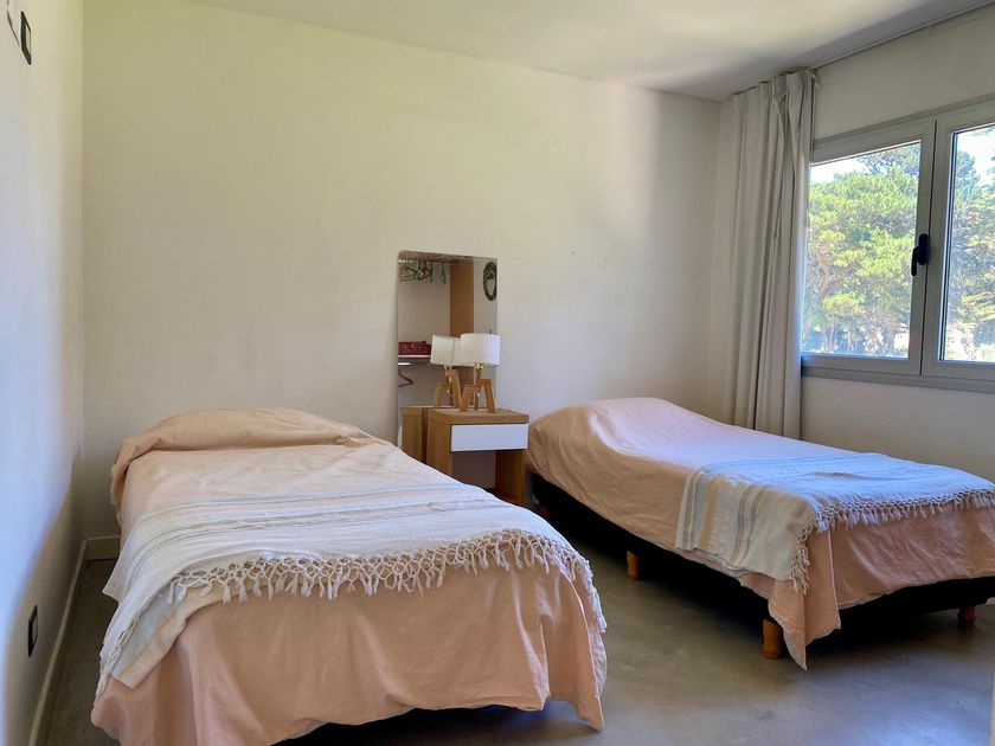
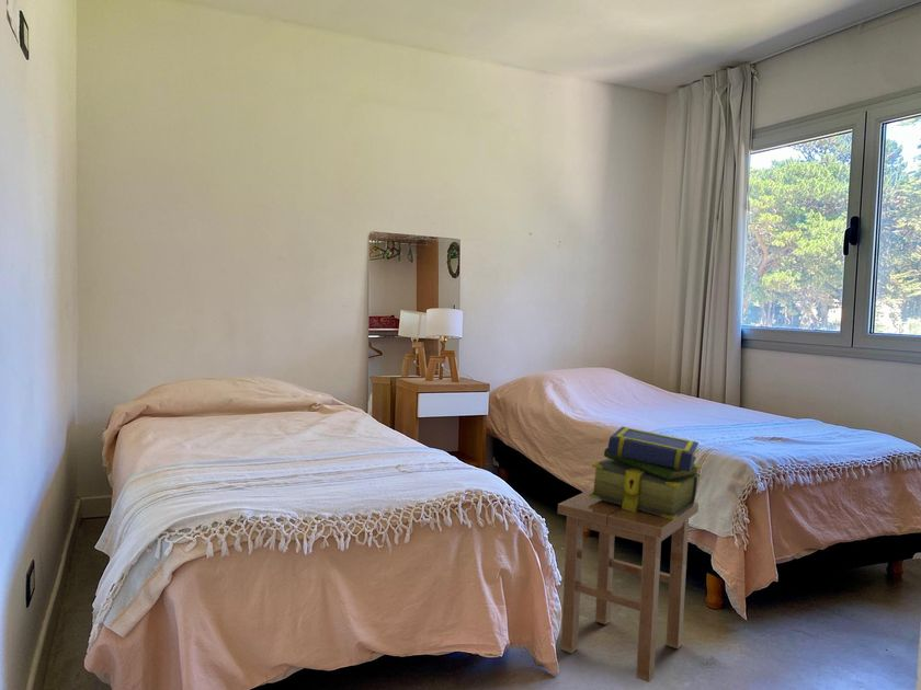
+ stack of books (649, 468)
+ stool (625, 571)
